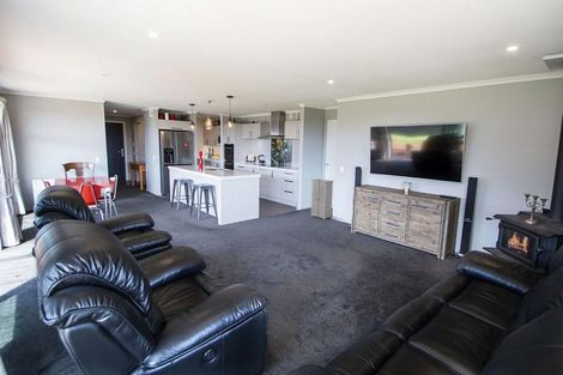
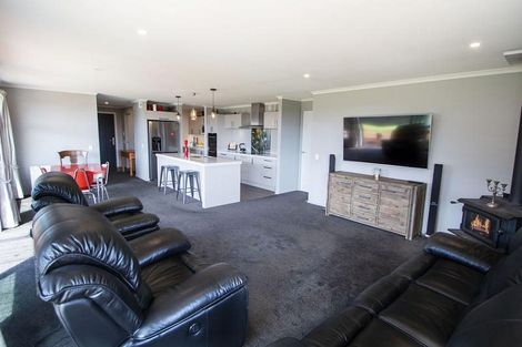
- storage cabinet (321, 198)
